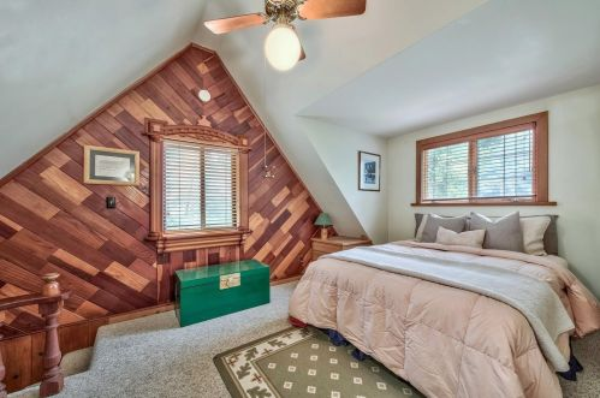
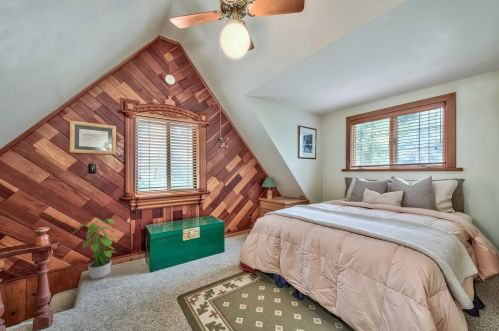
+ potted plant (95, 248)
